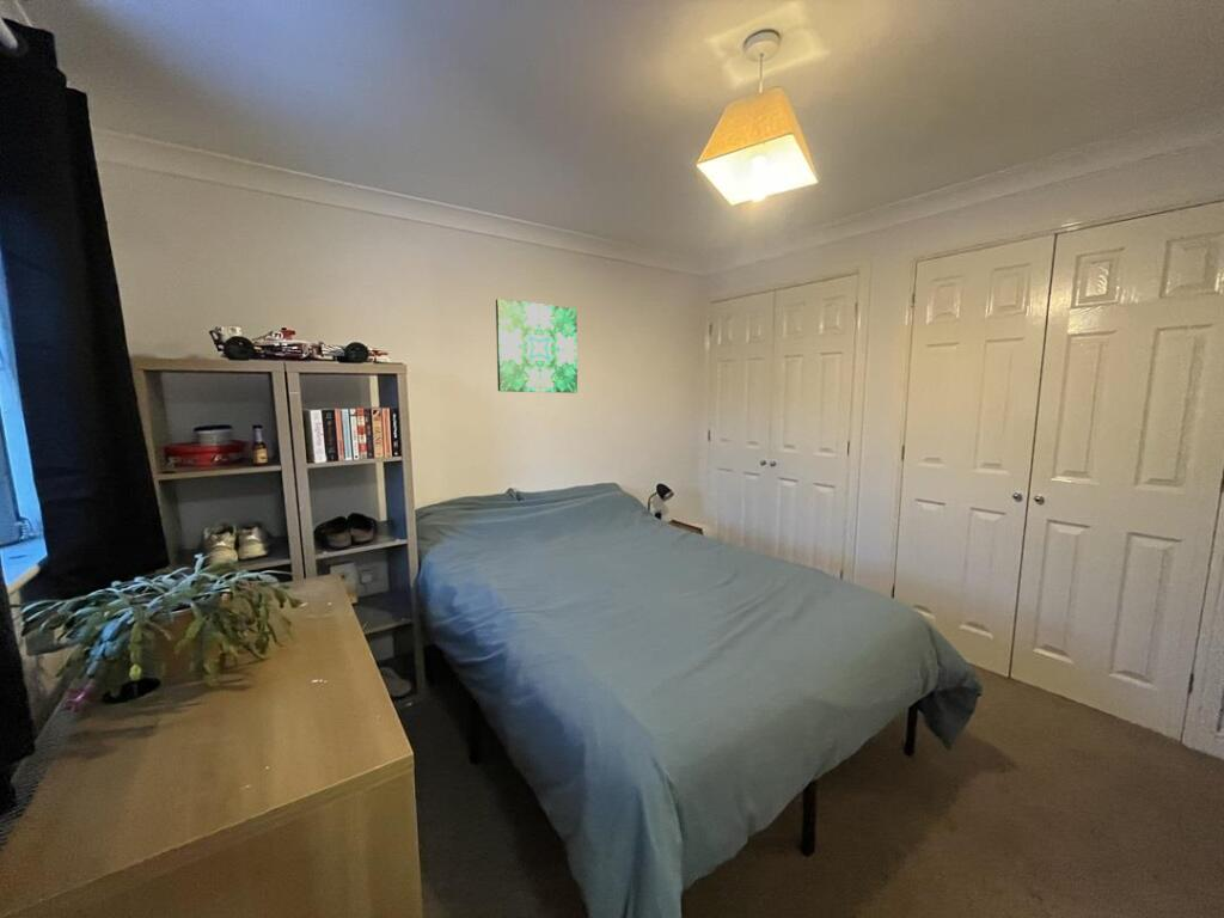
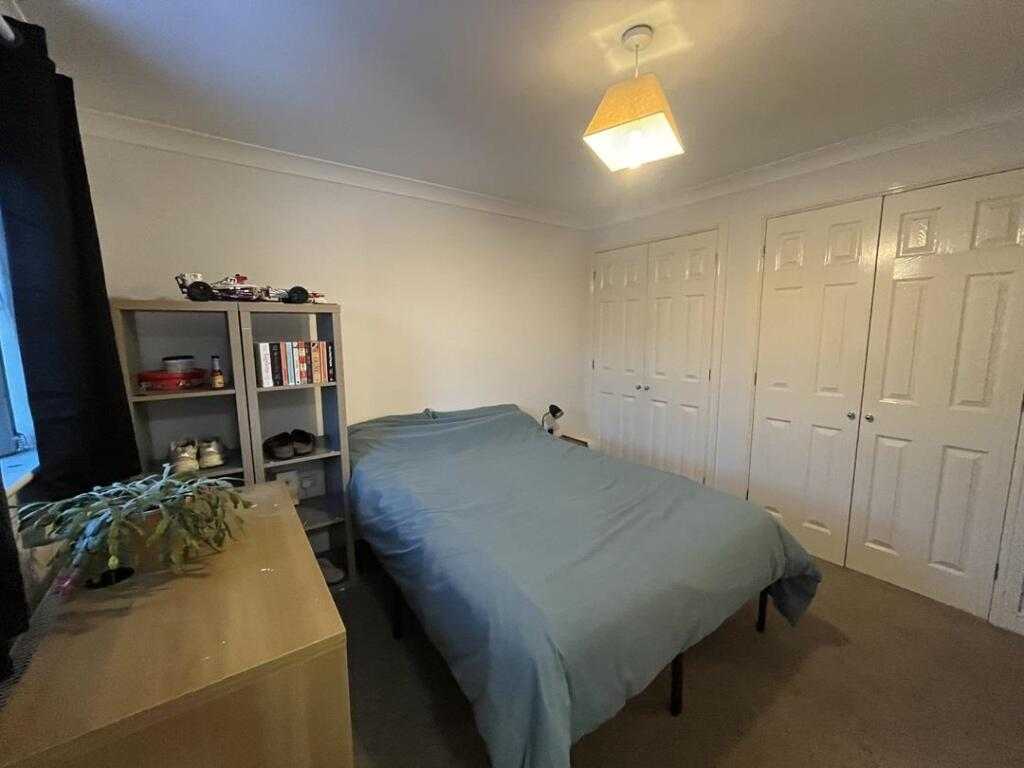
- wall art (538, 348)
